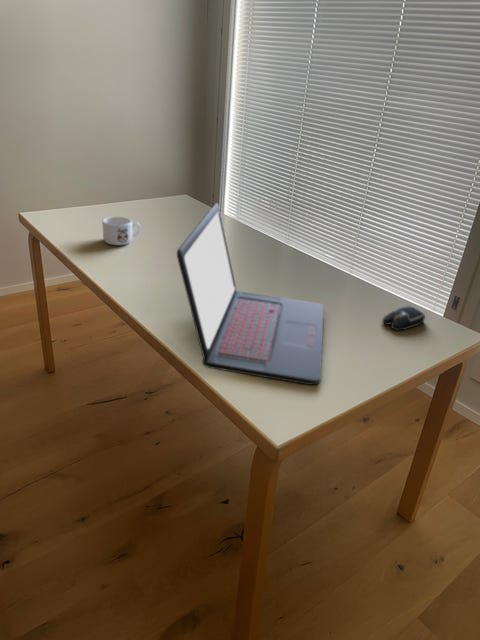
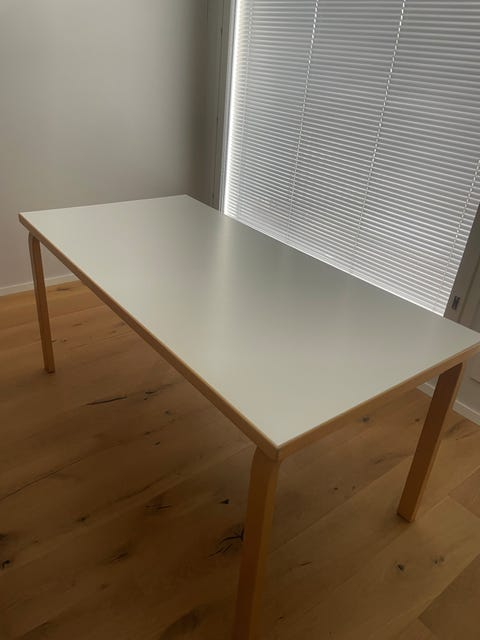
- laptop (260, 294)
- mug (122, 230)
- computer mouse (405, 316)
